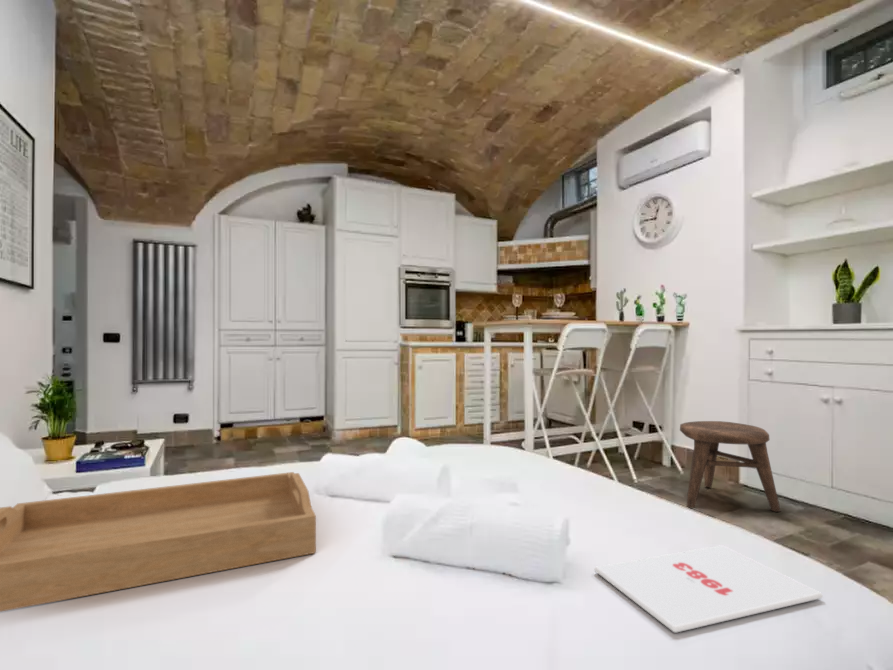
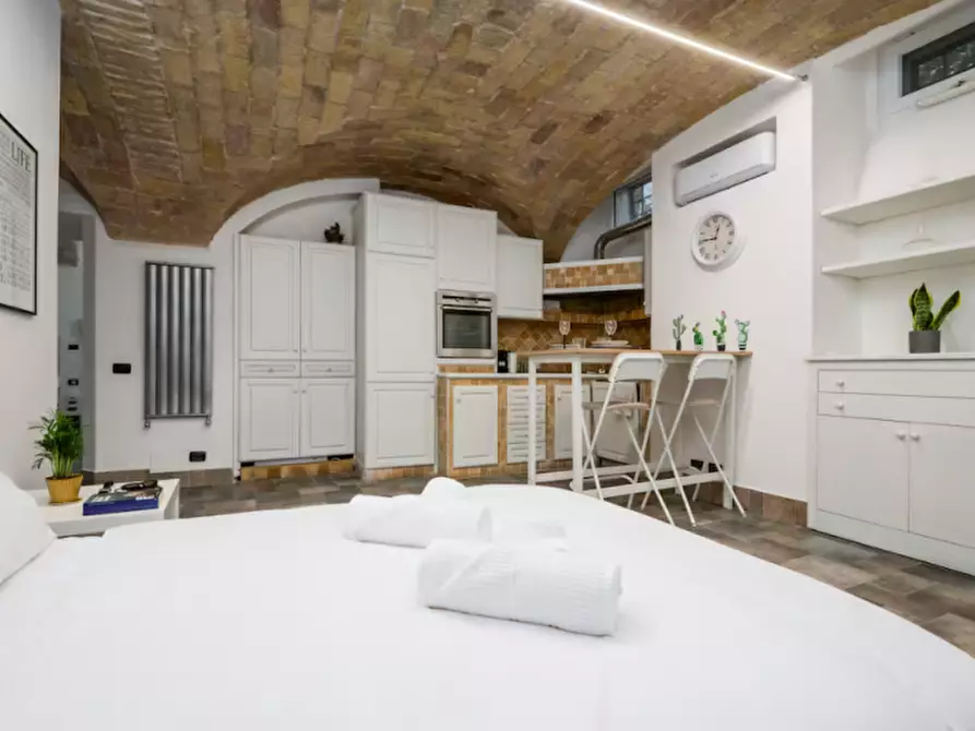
- magazine (702, 581)
- serving tray (161, 521)
- stool (727, 464)
